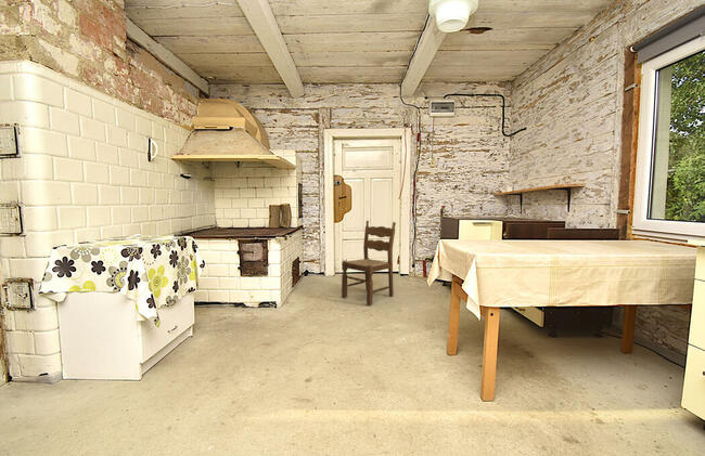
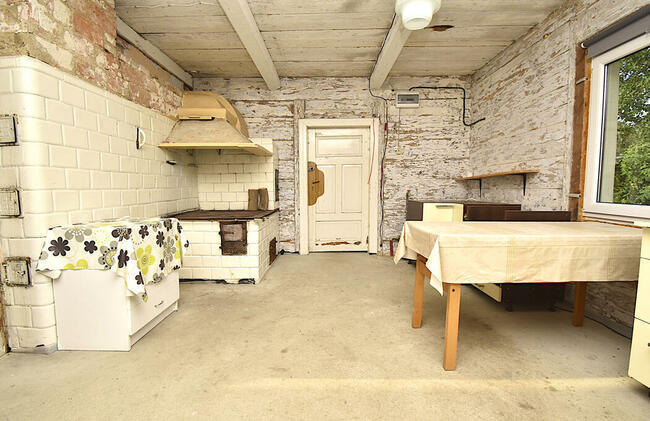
- wooden chair (369, 259)
